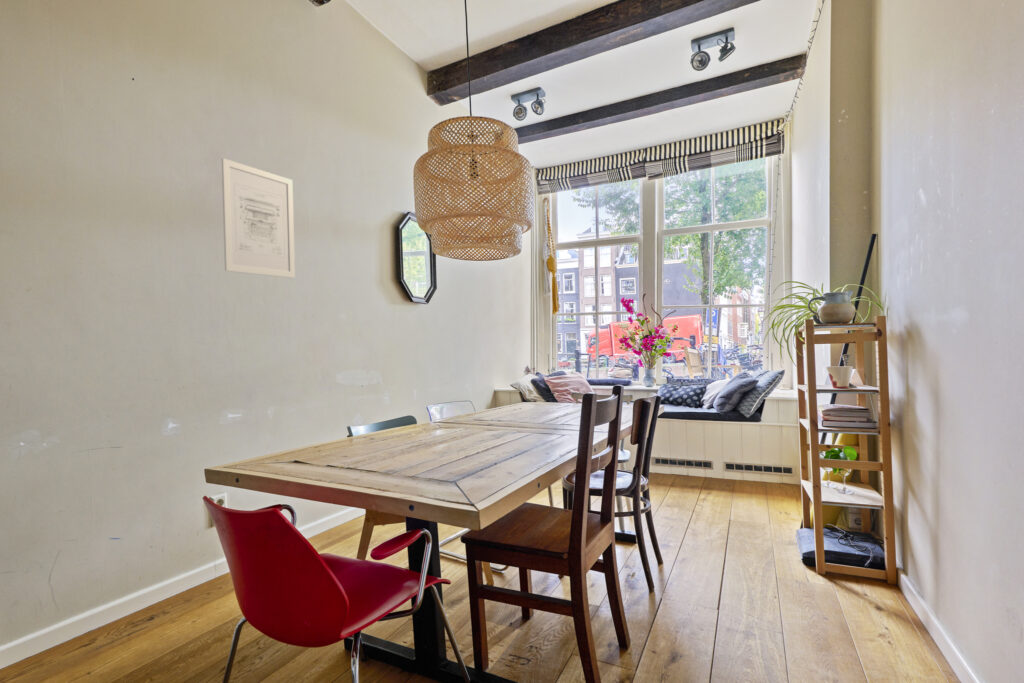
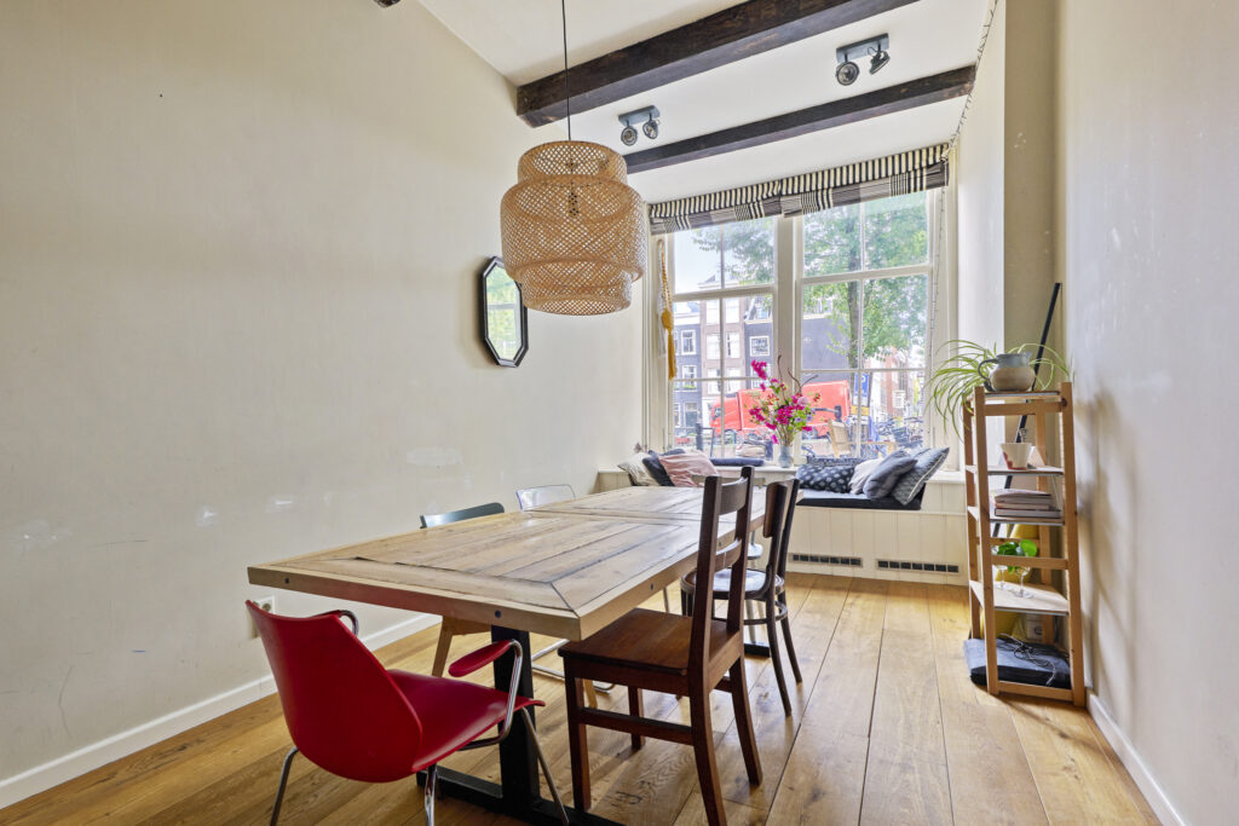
- wall art (260, 222)
